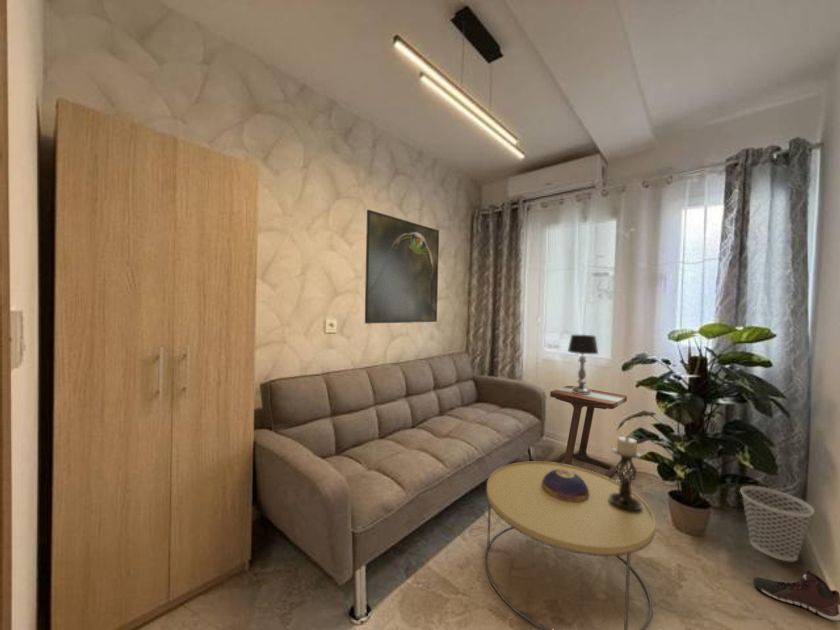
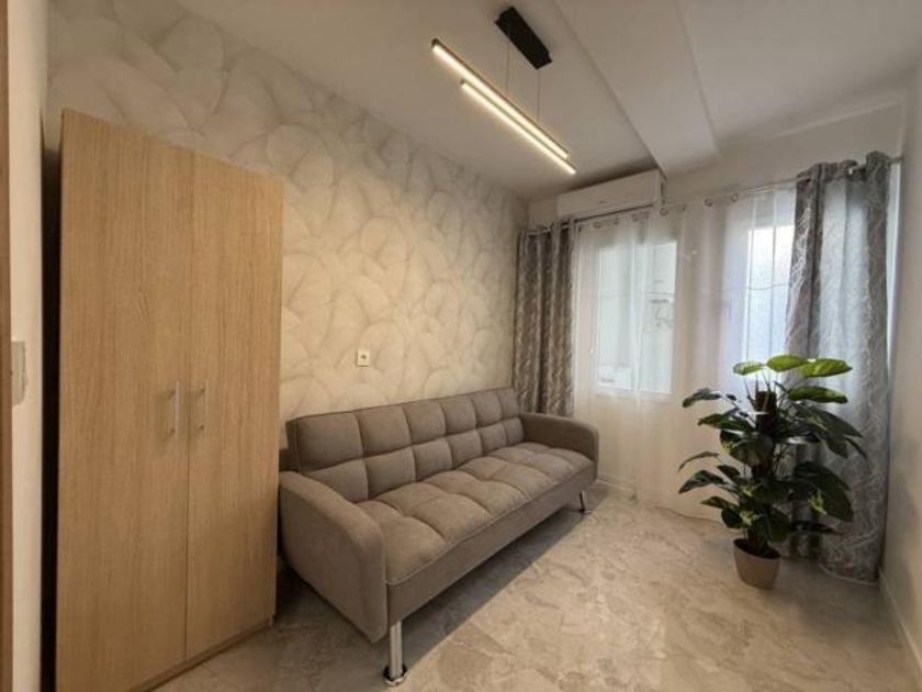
- coffee table (562, 533)
- side table (588, 431)
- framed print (405, 272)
- wastebasket (774, 524)
- candle holder (626, 468)
- table lamp (582, 363)
- sneaker (795, 584)
- decorative bowl (565, 479)
